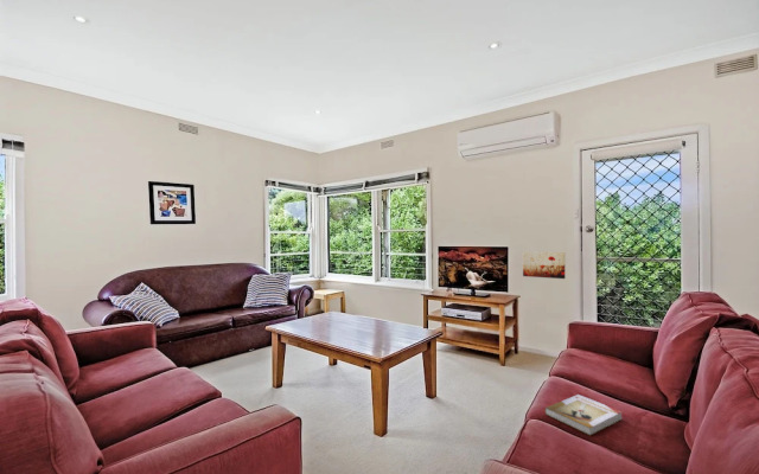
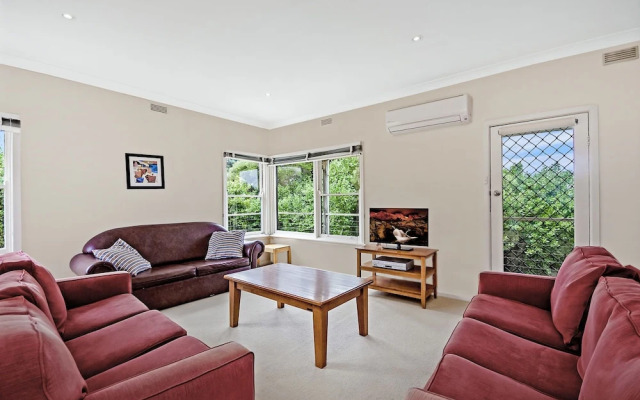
- book (582, 412)
- wall art (543, 264)
